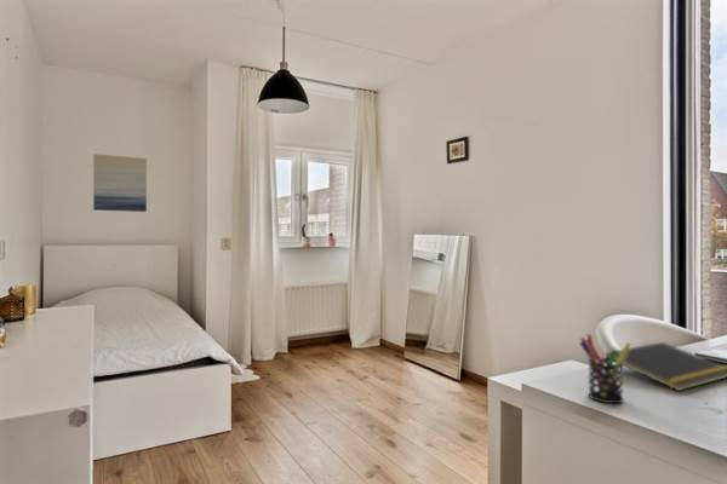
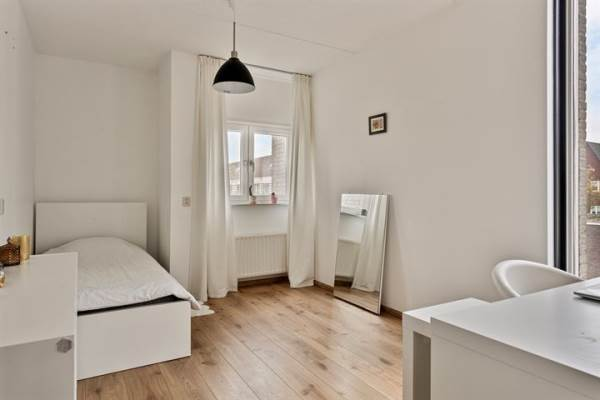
- pen holder (605, 367)
- notepad (669, 363)
- wall art (120, 183)
